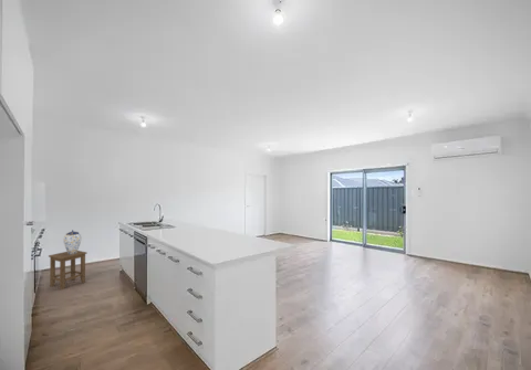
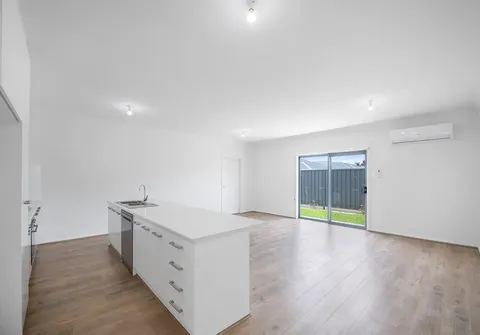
- stool (67, 272)
- decorative urn (72, 241)
